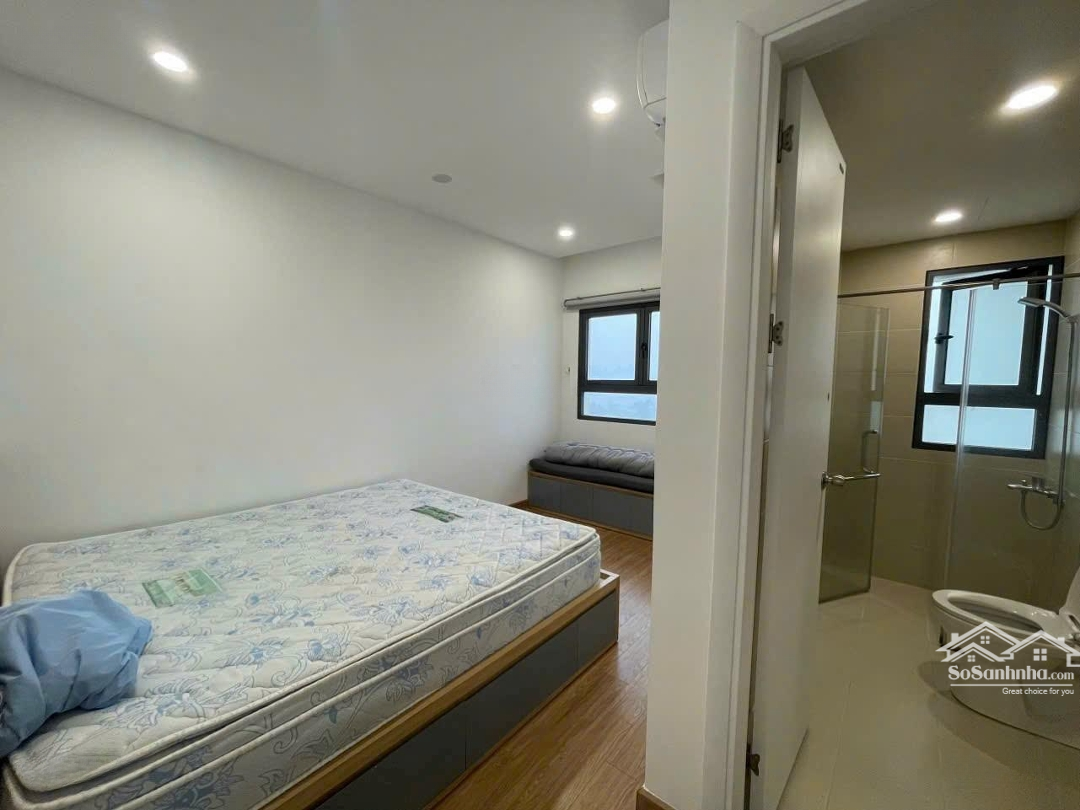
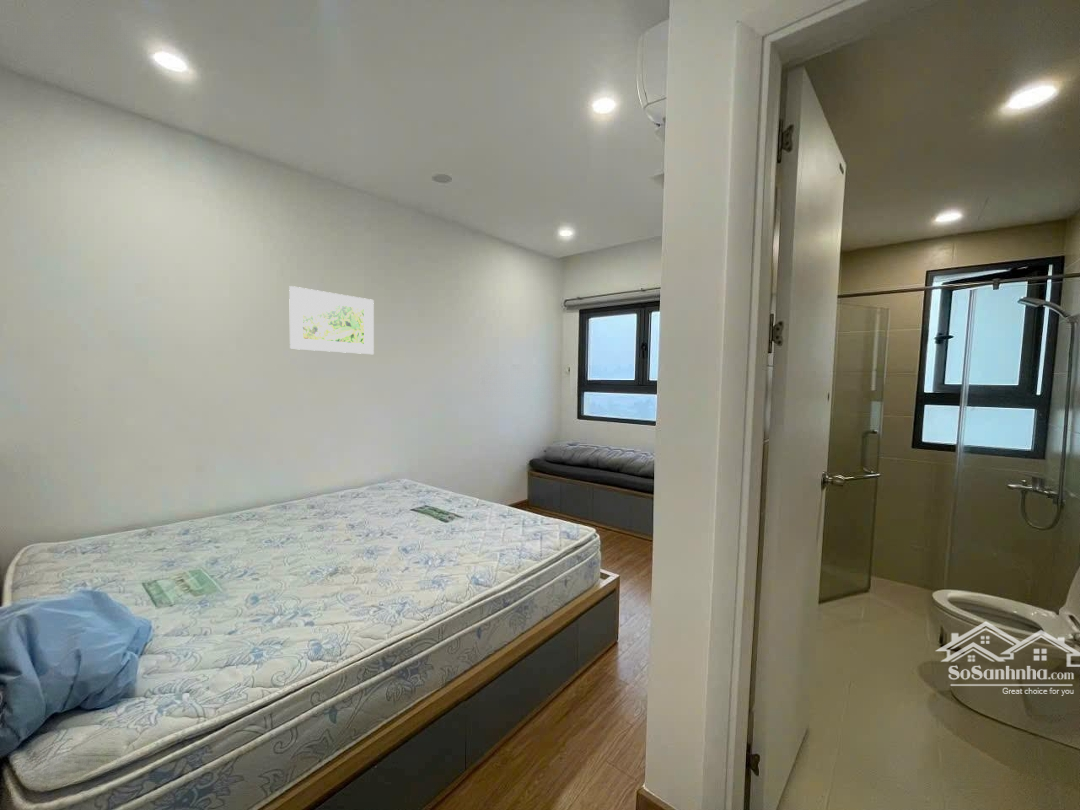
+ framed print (334, 322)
